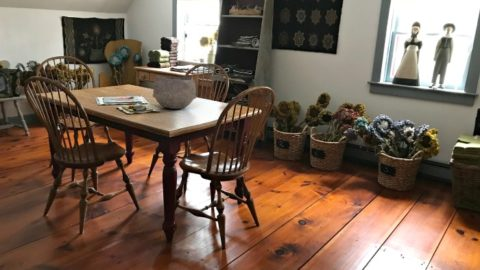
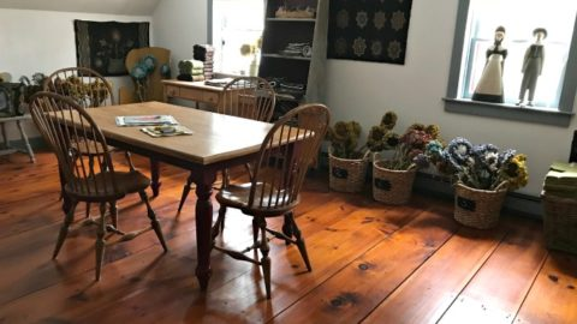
- bowl (174, 92)
